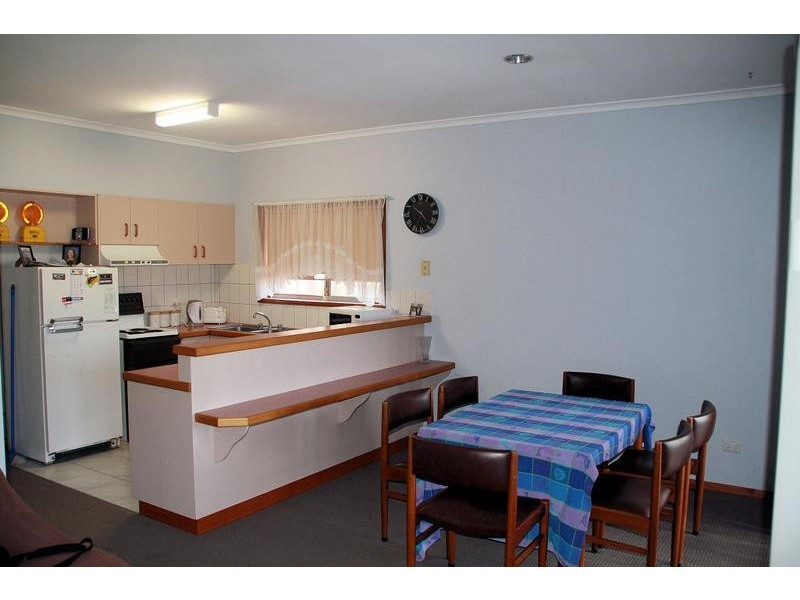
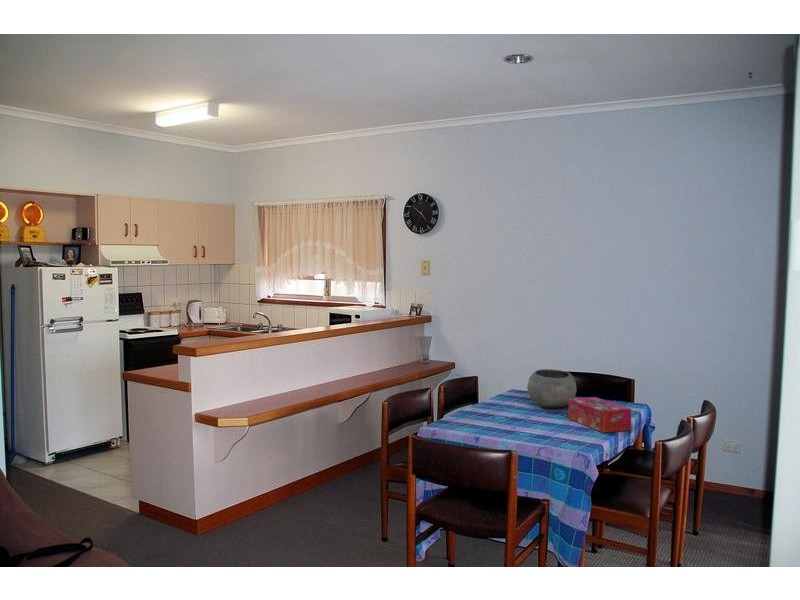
+ tissue box (598, 413)
+ bowl (551, 388)
